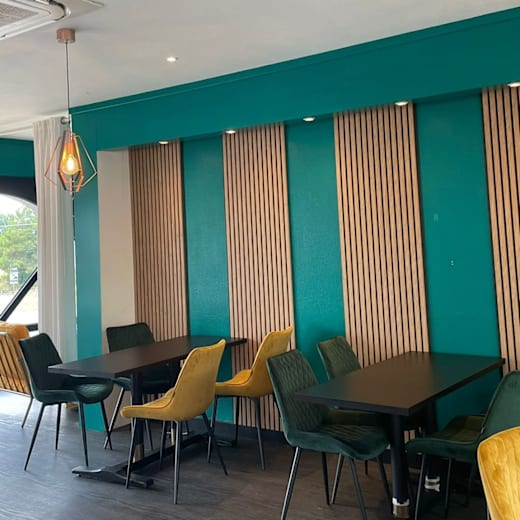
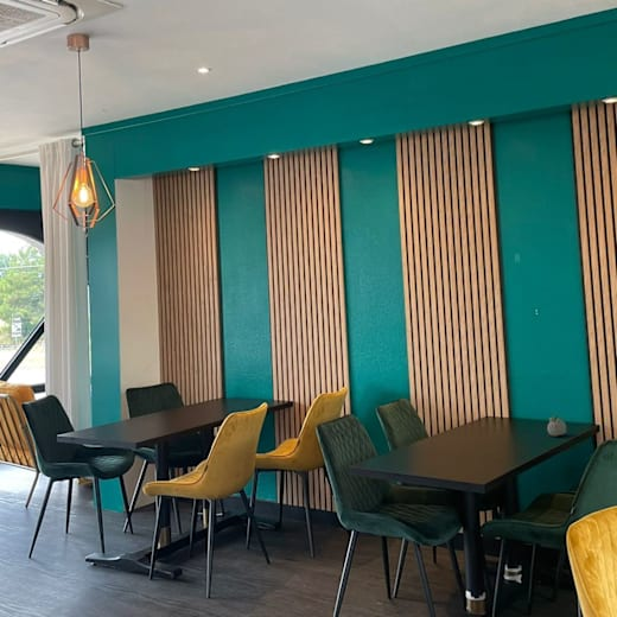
+ succulent planter (555, 425)
